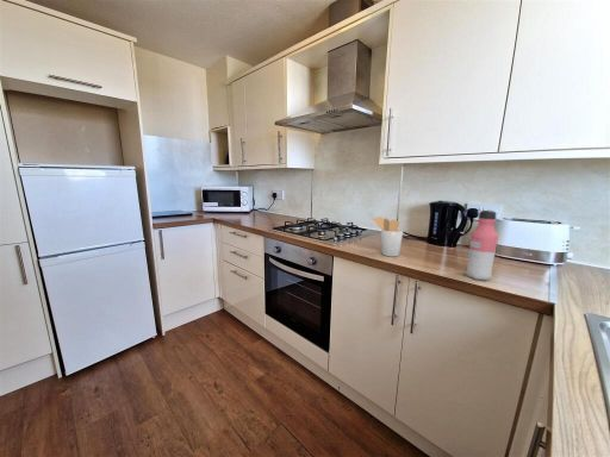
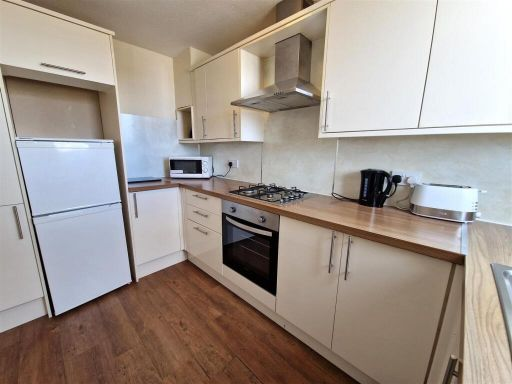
- utensil holder (386, 234)
- water bottle (483, 244)
